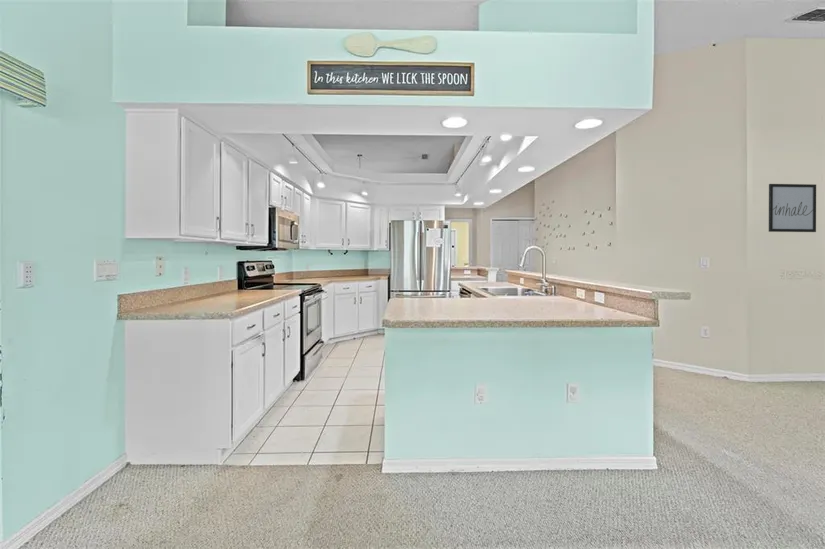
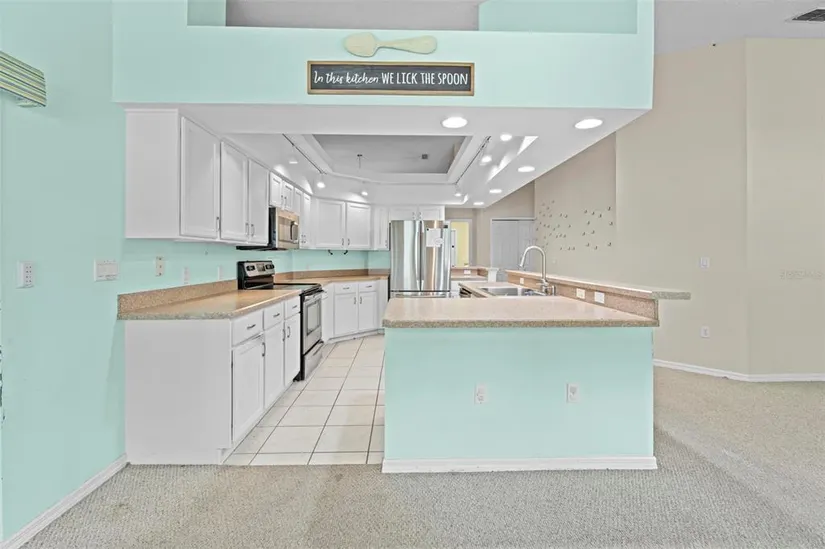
- wall art (792, 208)
